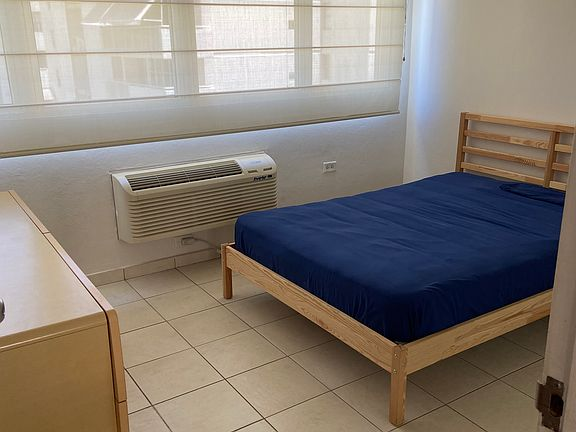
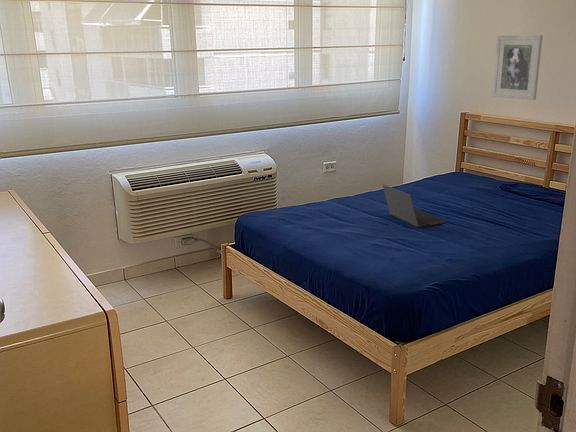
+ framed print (516, 67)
+ laptop computer (412, 203)
